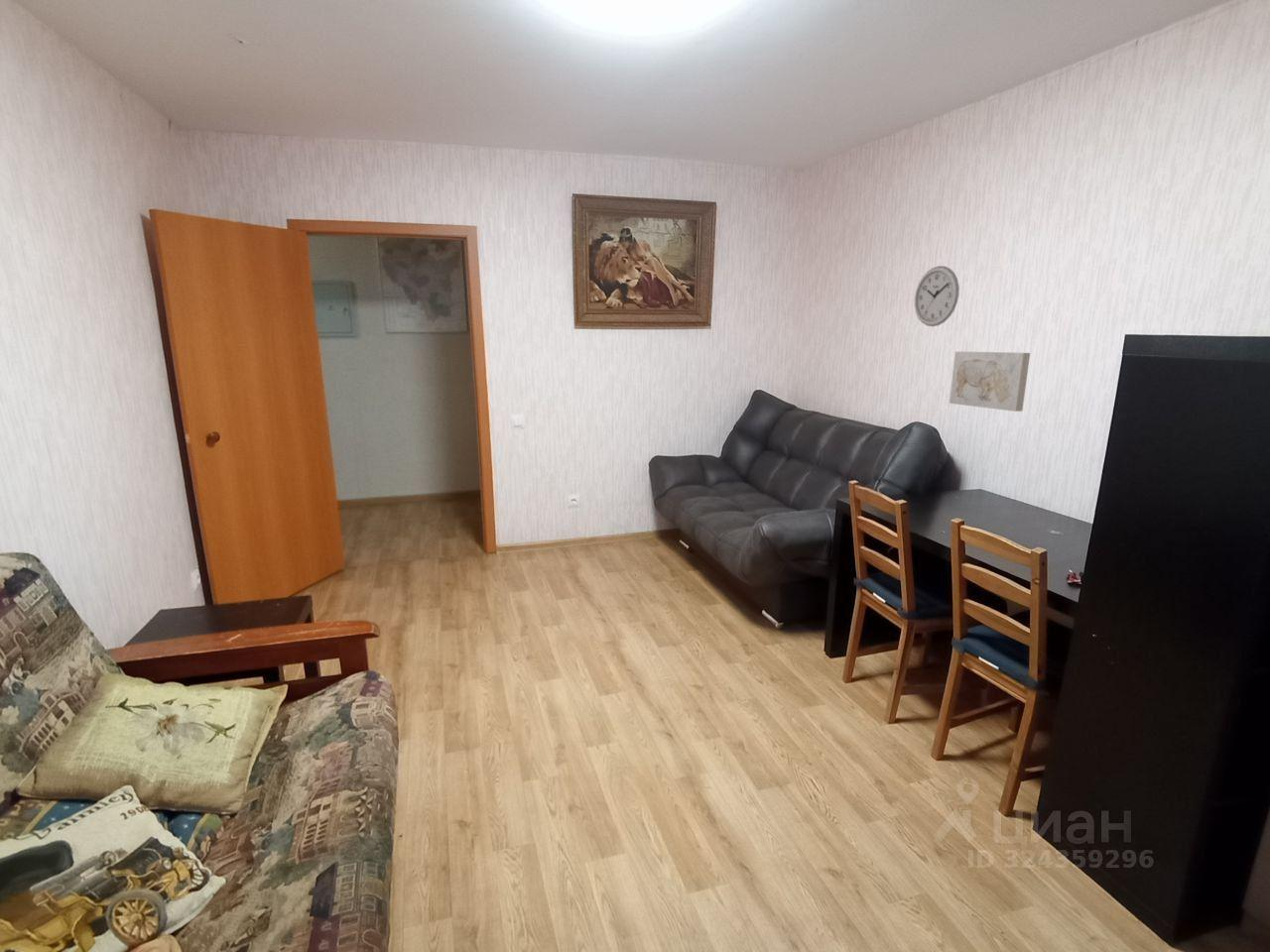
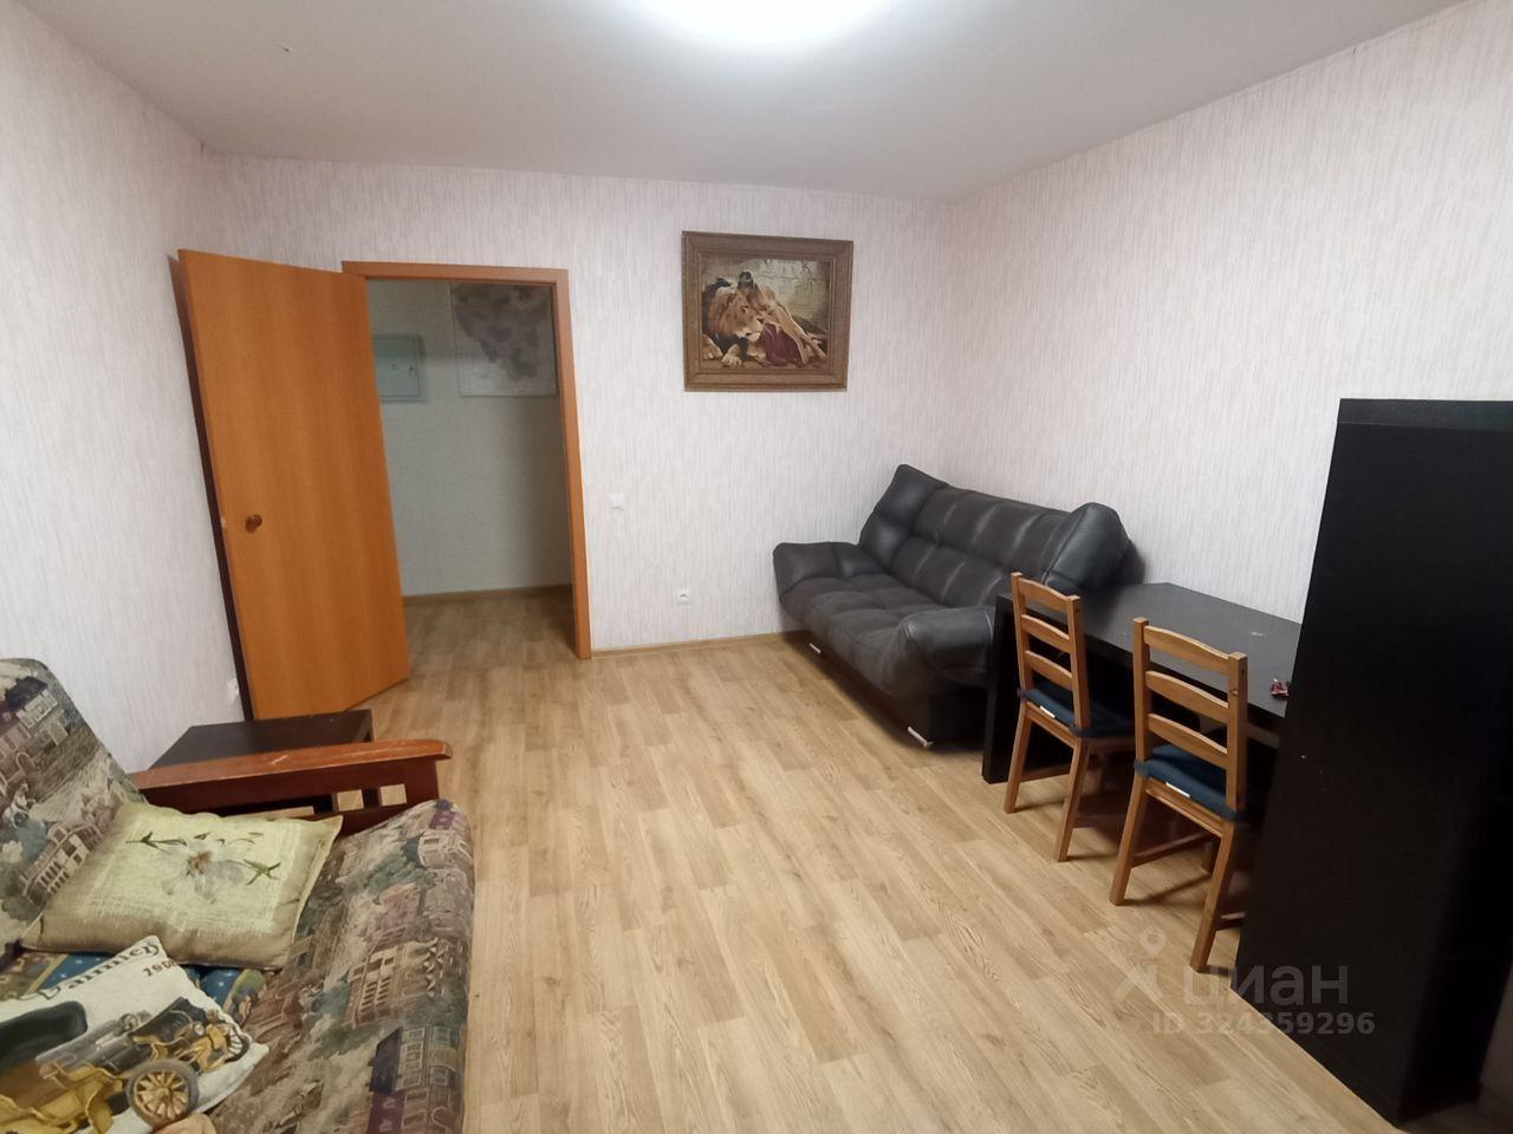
- wall clock (935, 297)
- wall art (986, 380)
